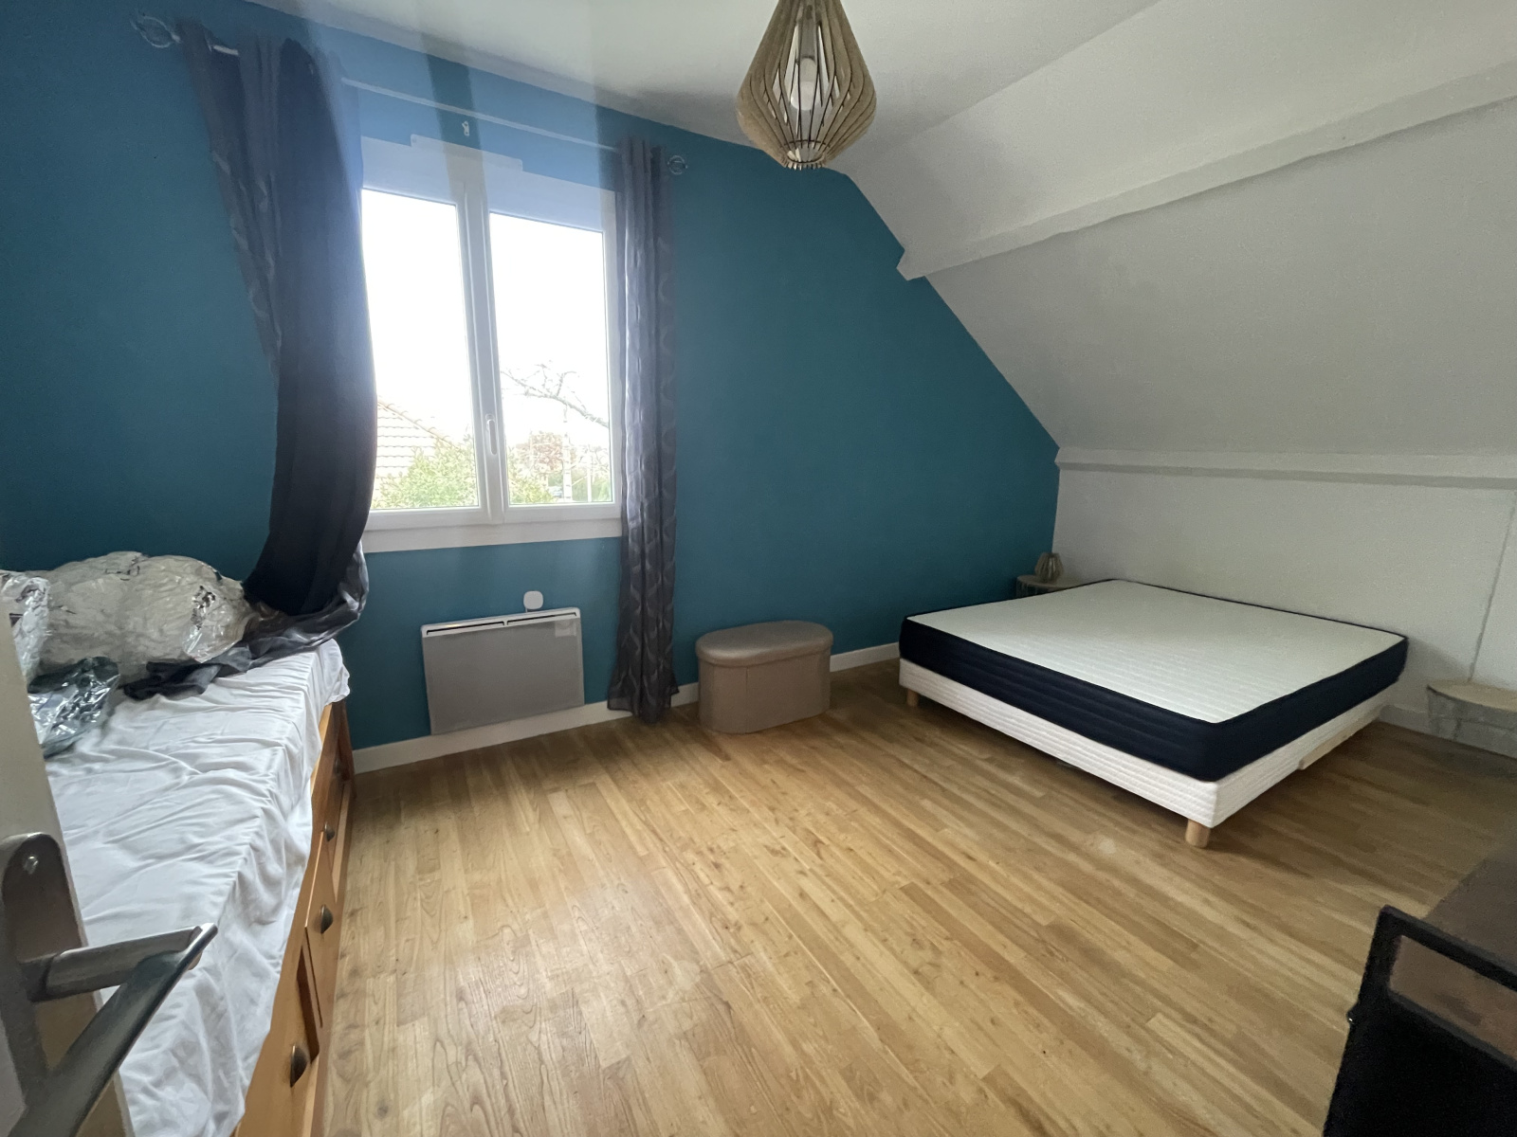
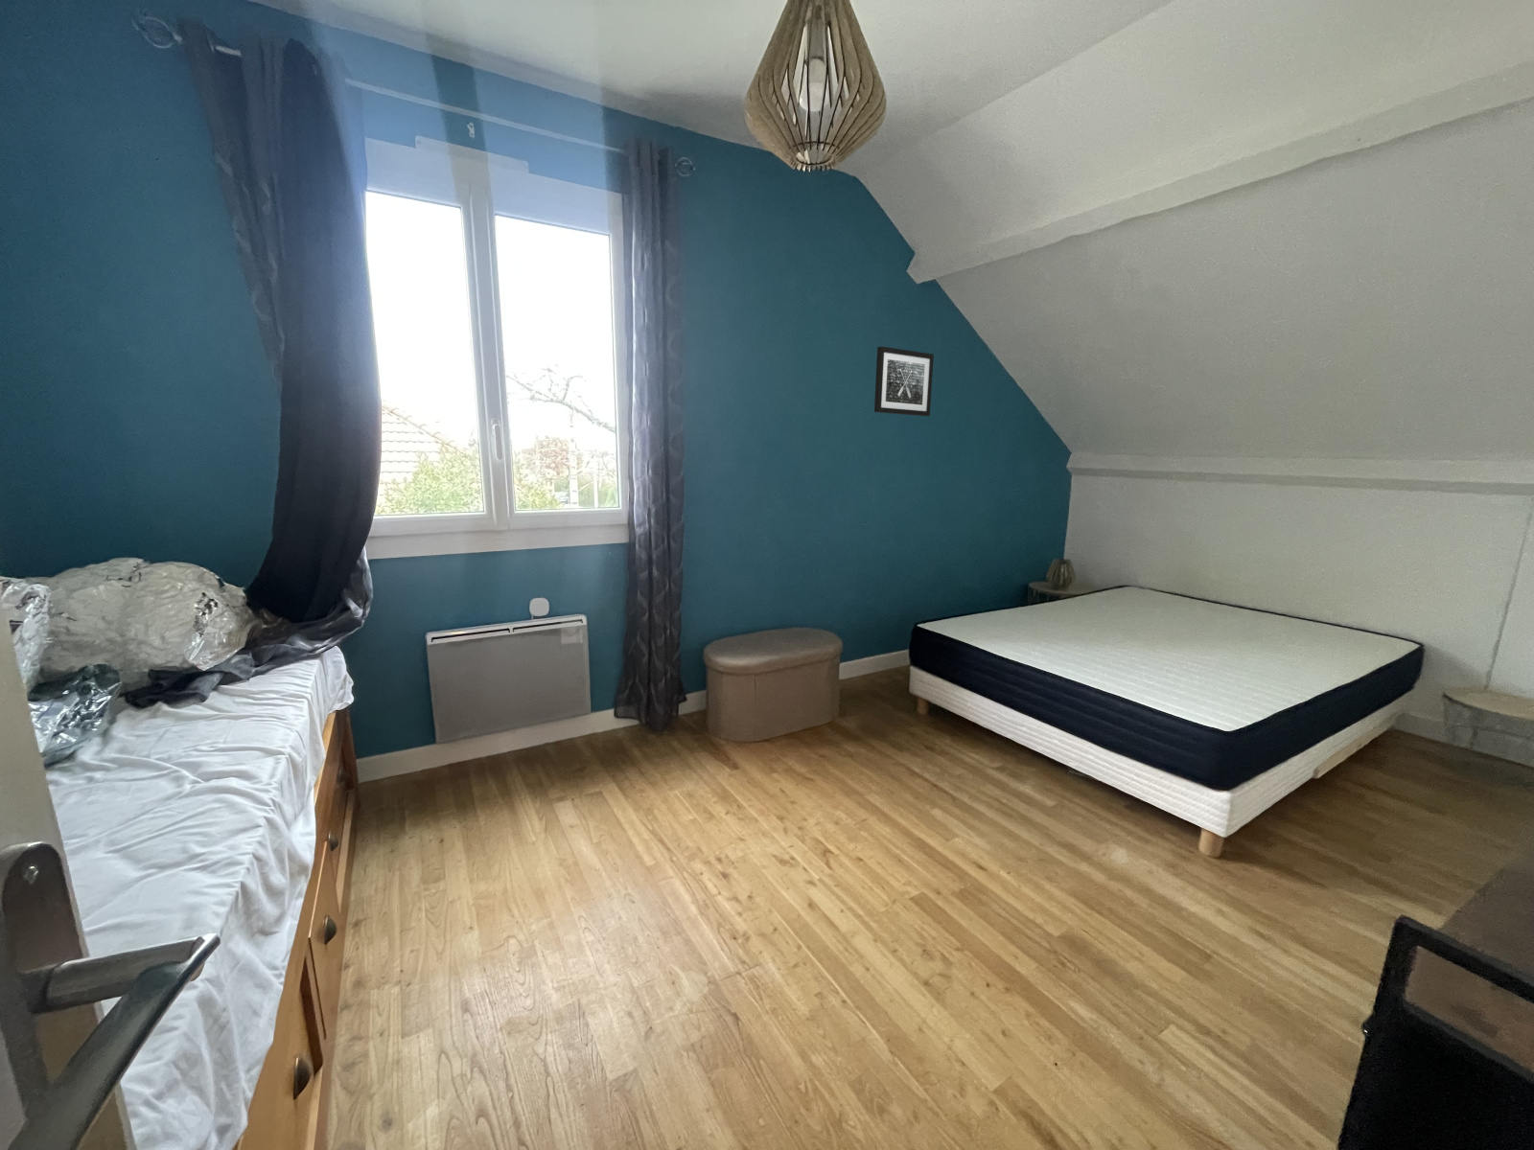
+ wall art (905, 383)
